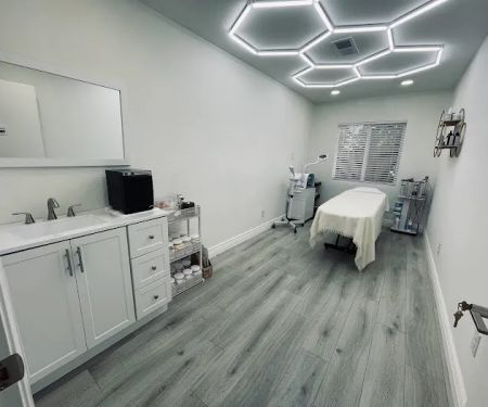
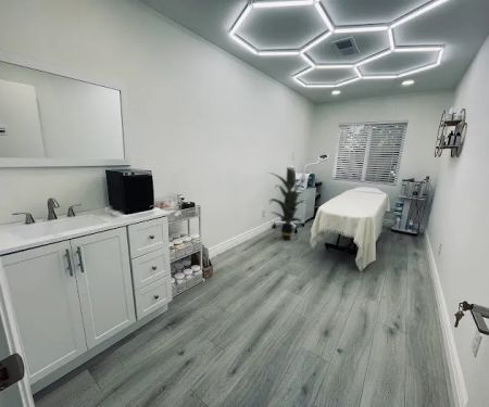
+ indoor plant (286, 204)
